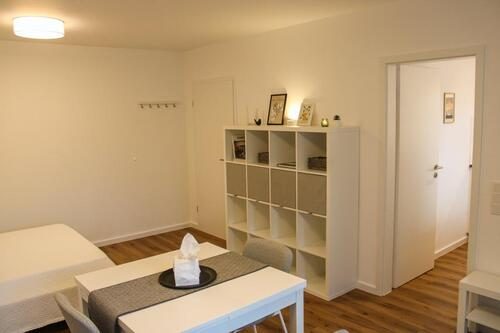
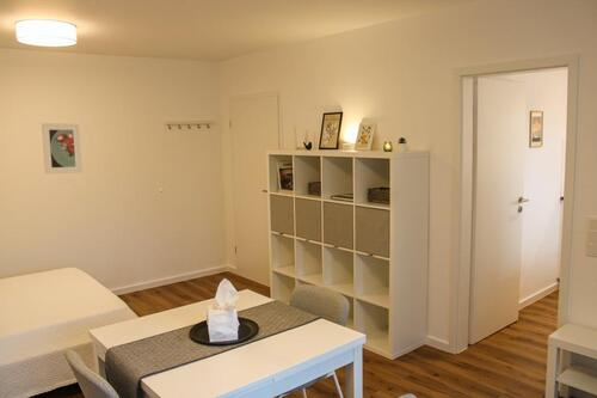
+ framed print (62, 148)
